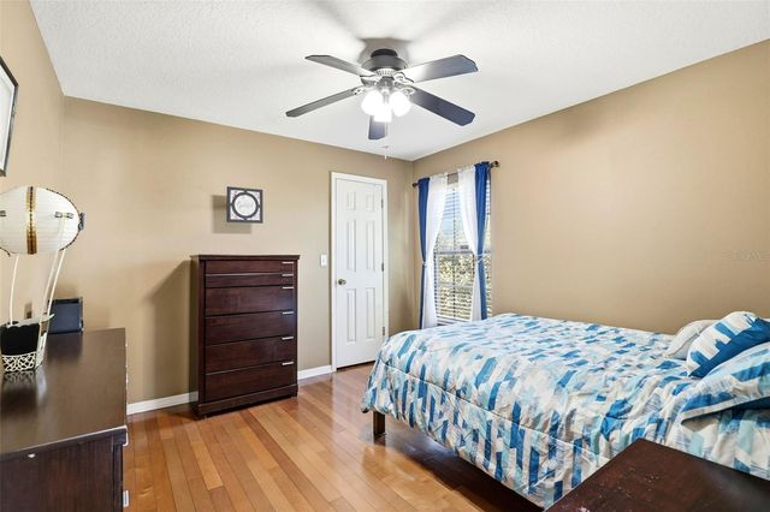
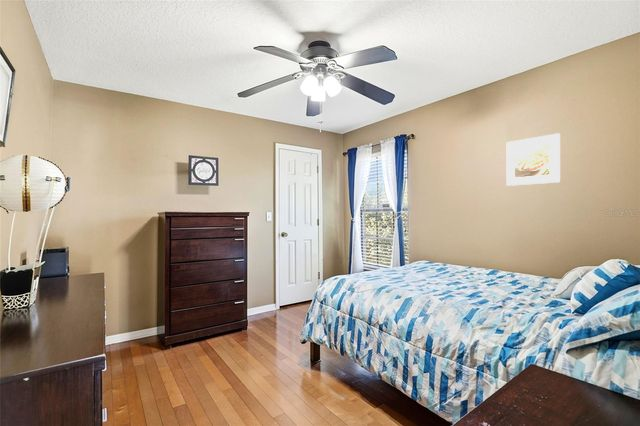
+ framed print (531, 161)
